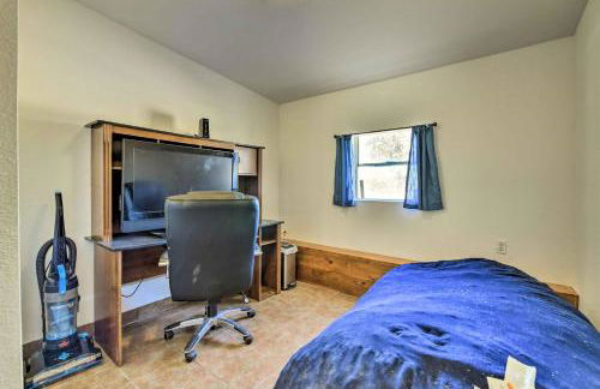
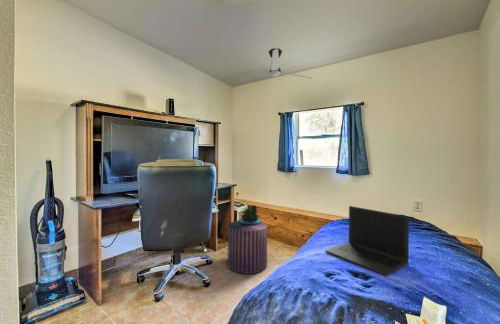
+ ceiling fan (275, 58)
+ potted plant (249, 213)
+ laptop (364, 235)
+ stool (247, 244)
